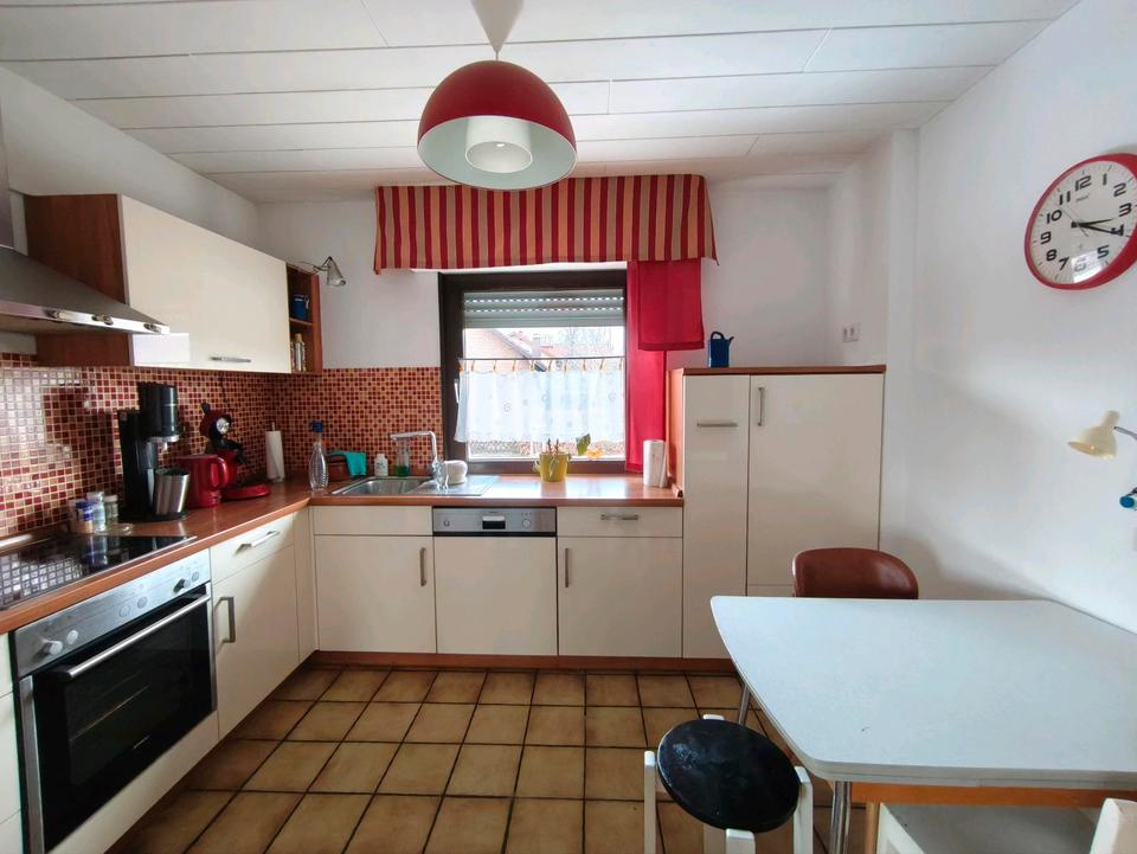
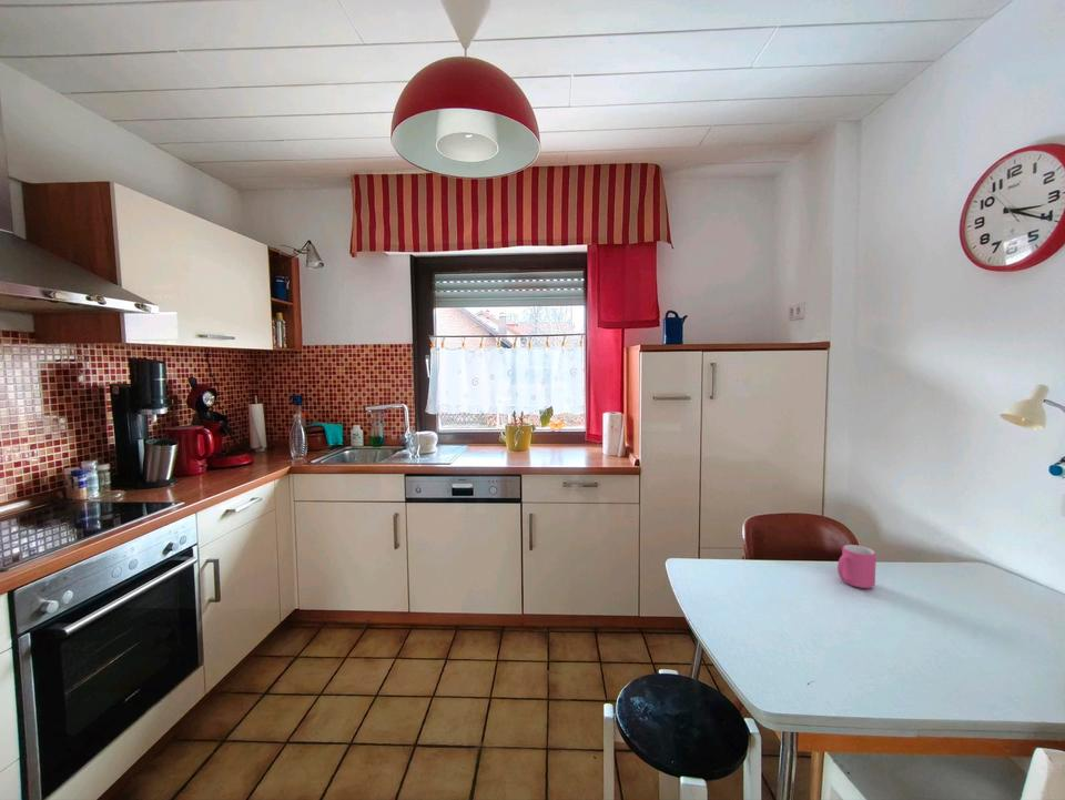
+ mug (854, 567)
